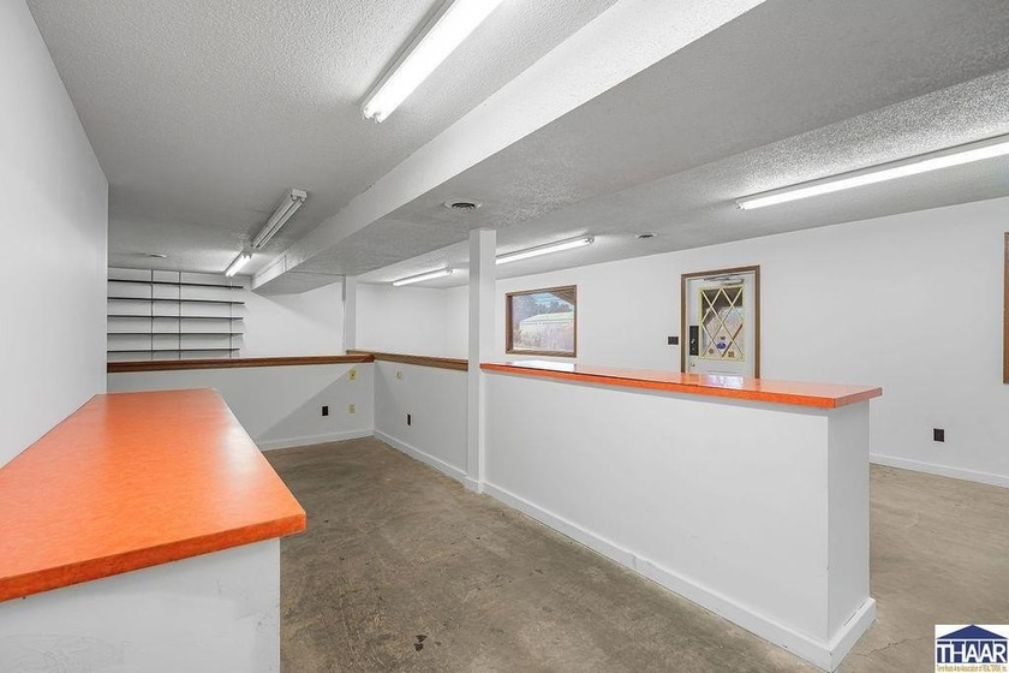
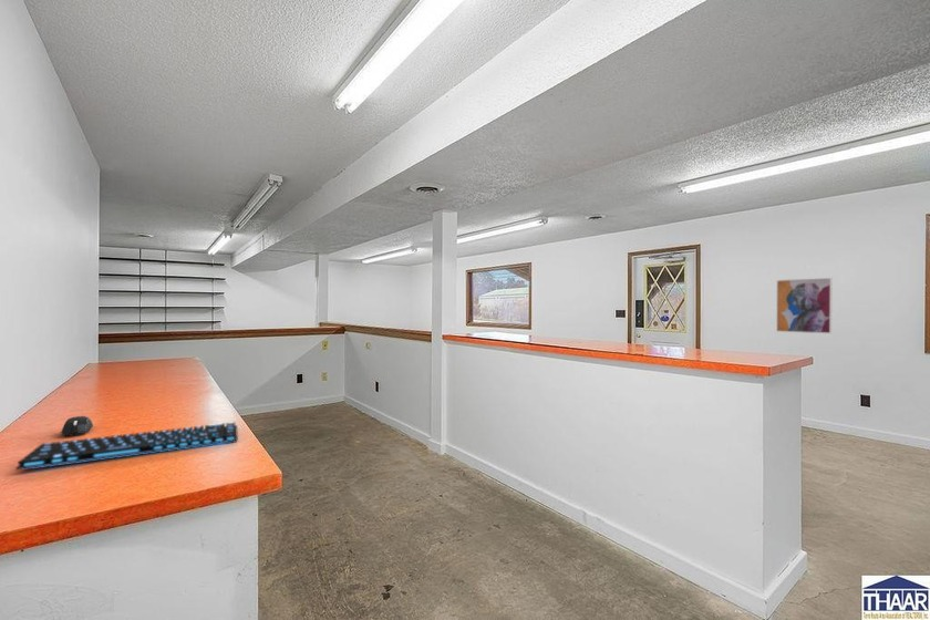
+ wall art (803, 306)
+ mouse (78, 423)
+ keyboard (143, 442)
